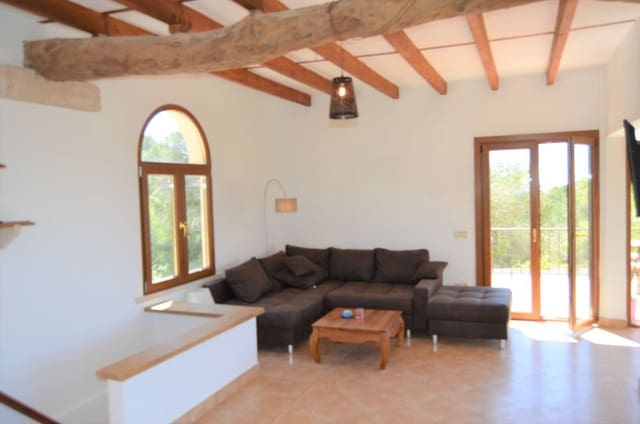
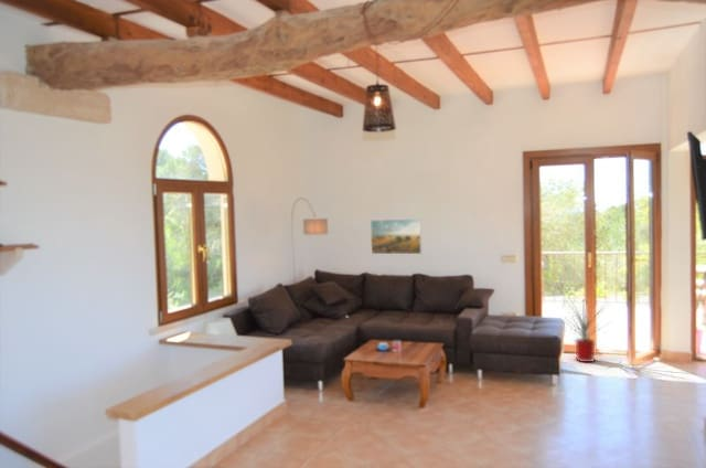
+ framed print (395, 236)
+ house plant (585, 327)
